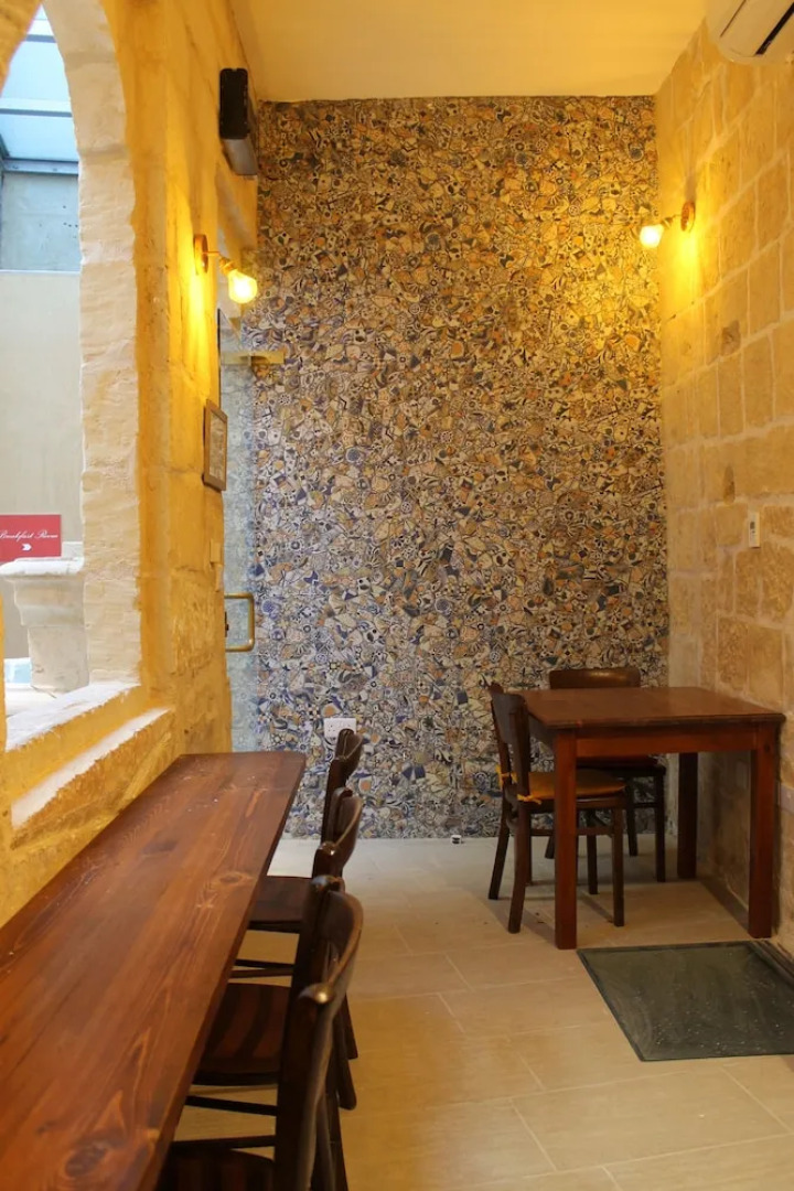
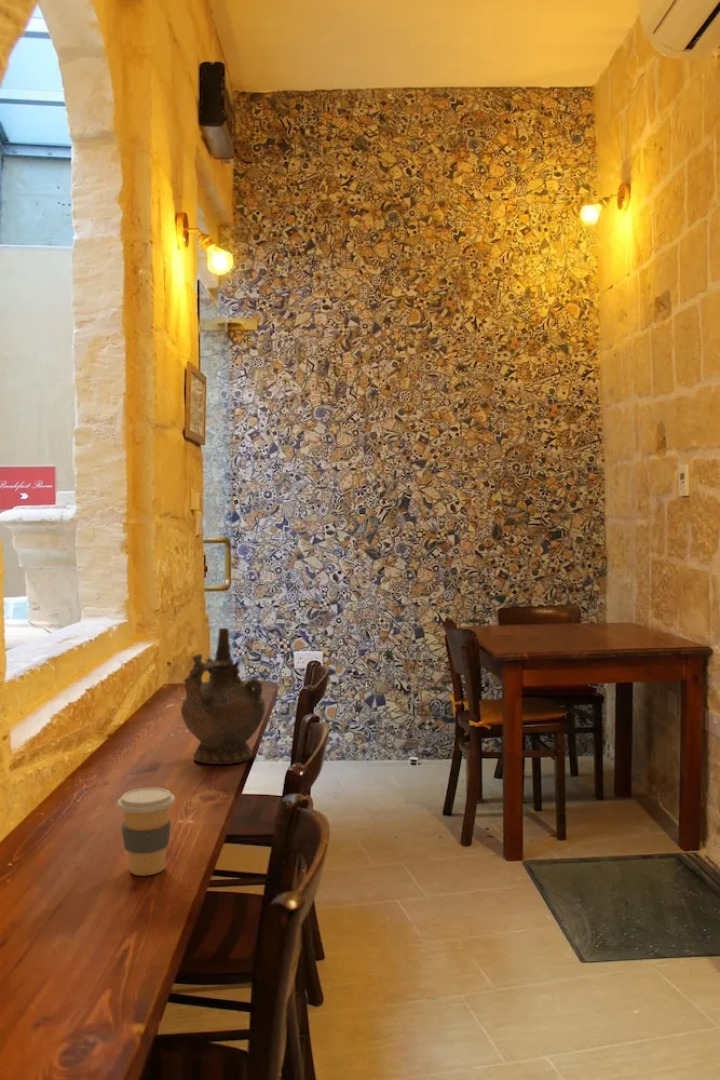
+ coffee cup (146, 831)
+ ceremonial vessel (220, 693)
